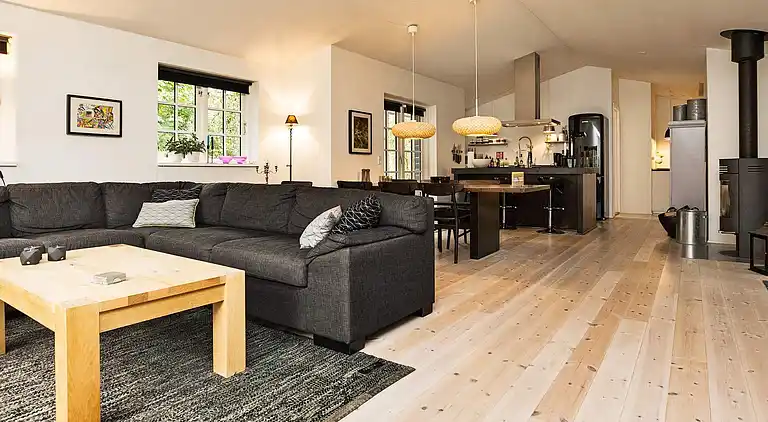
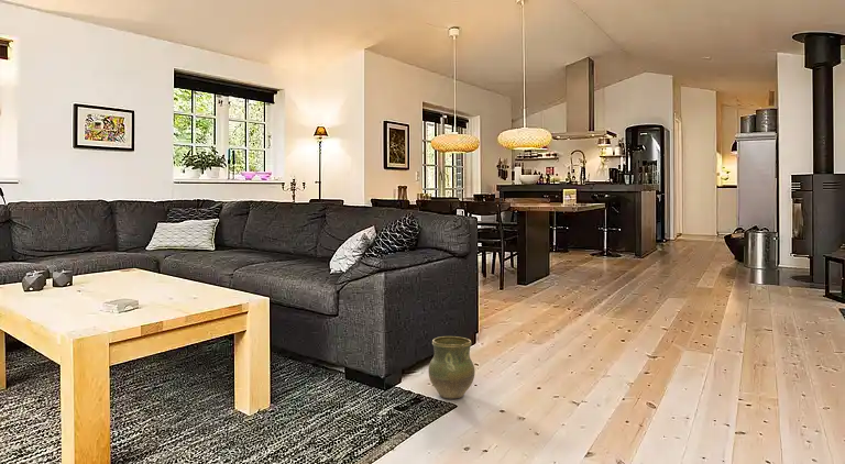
+ ceramic jug (450, 366)
